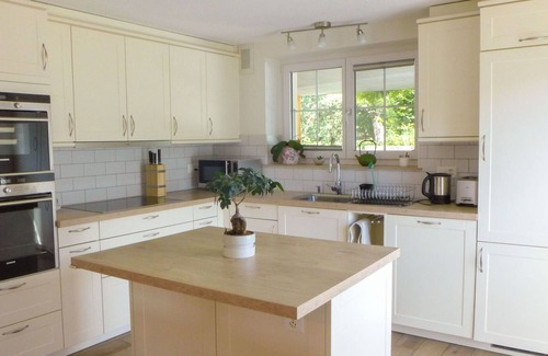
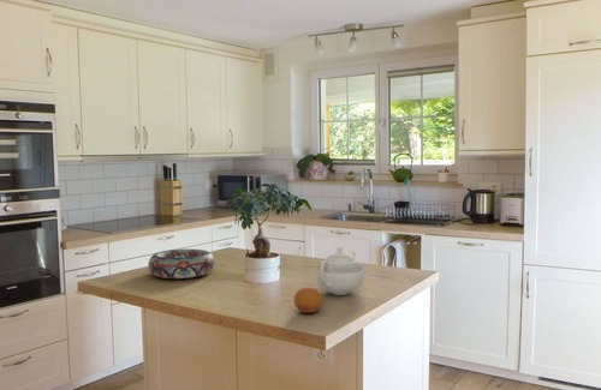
+ decorative bowl (182, 263)
+ teapot (339, 270)
+ fruit (308, 300)
